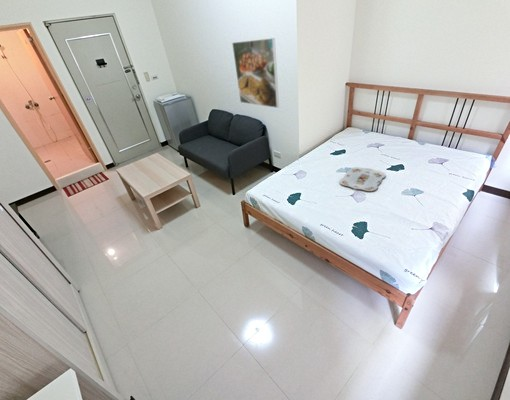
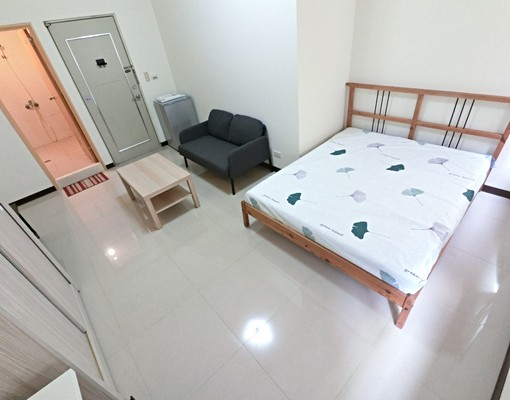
- serving tray (362, 178)
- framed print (255, 74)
